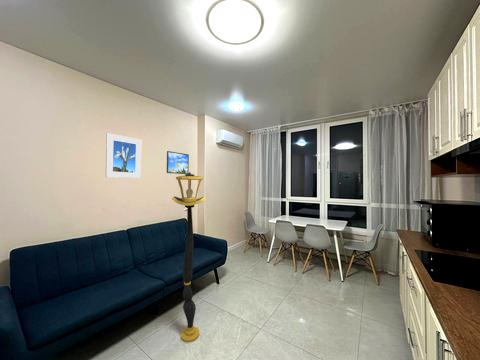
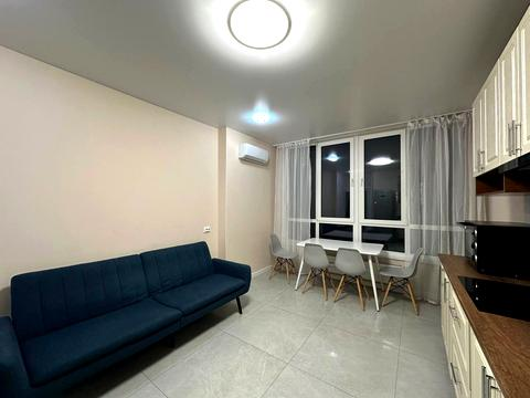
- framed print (178, 163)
- floor lamp (188, 252)
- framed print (124, 157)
